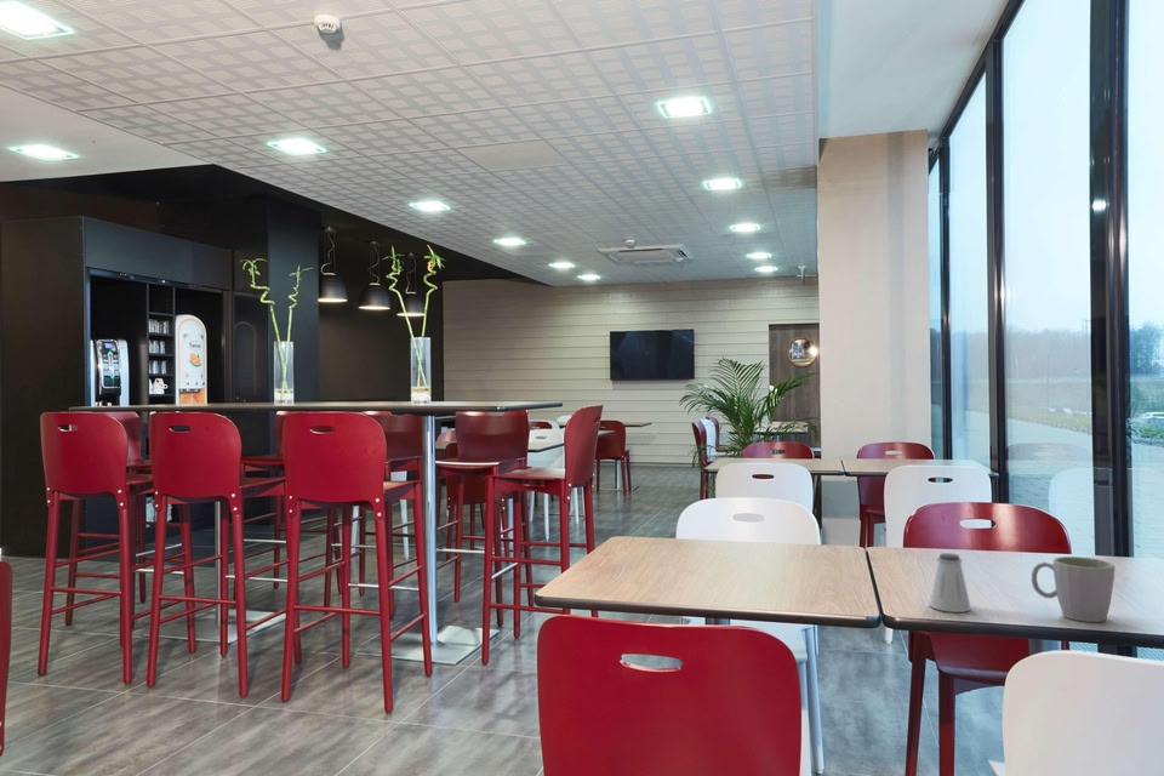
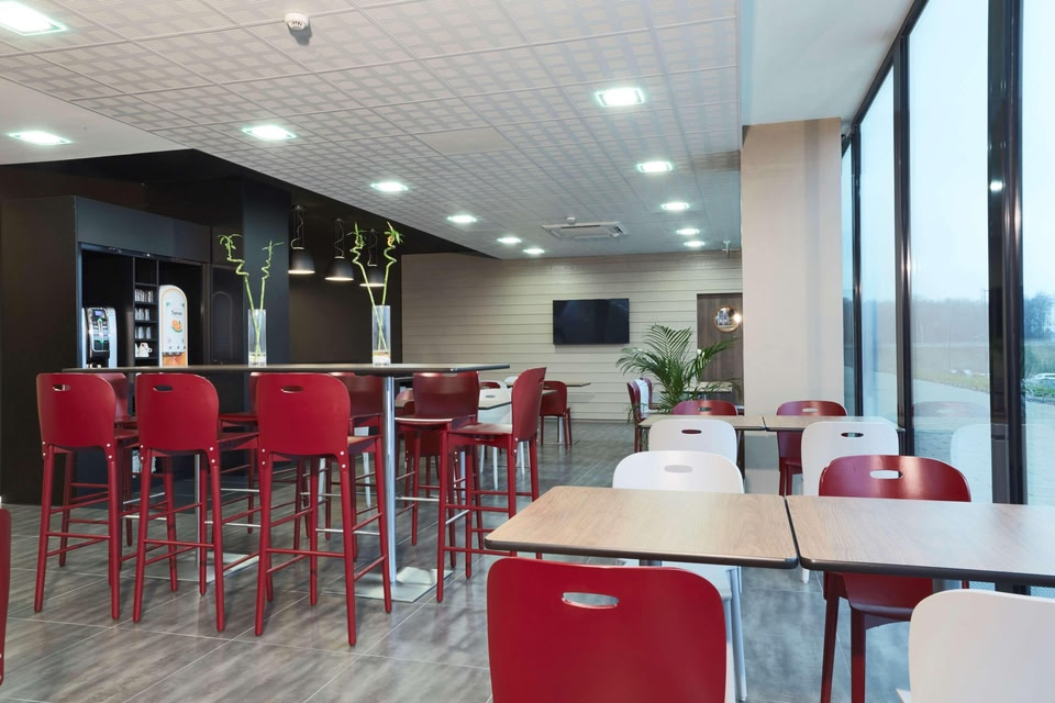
- saltshaker (949, 581)
- mug (1072, 587)
